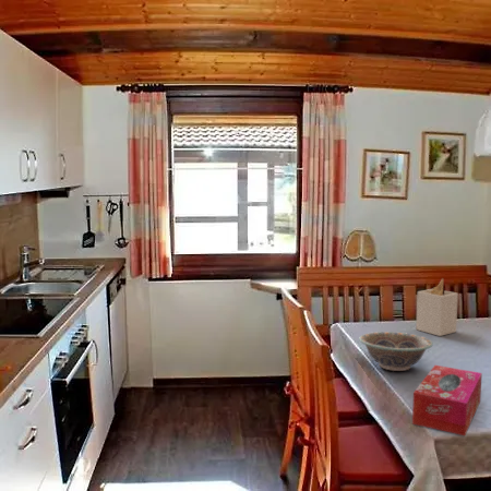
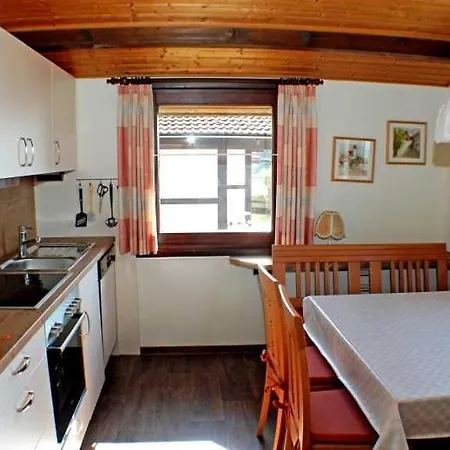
- decorative bowl (394, 352)
- utensil holder (436, 304)
- tissue box (448, 397)
